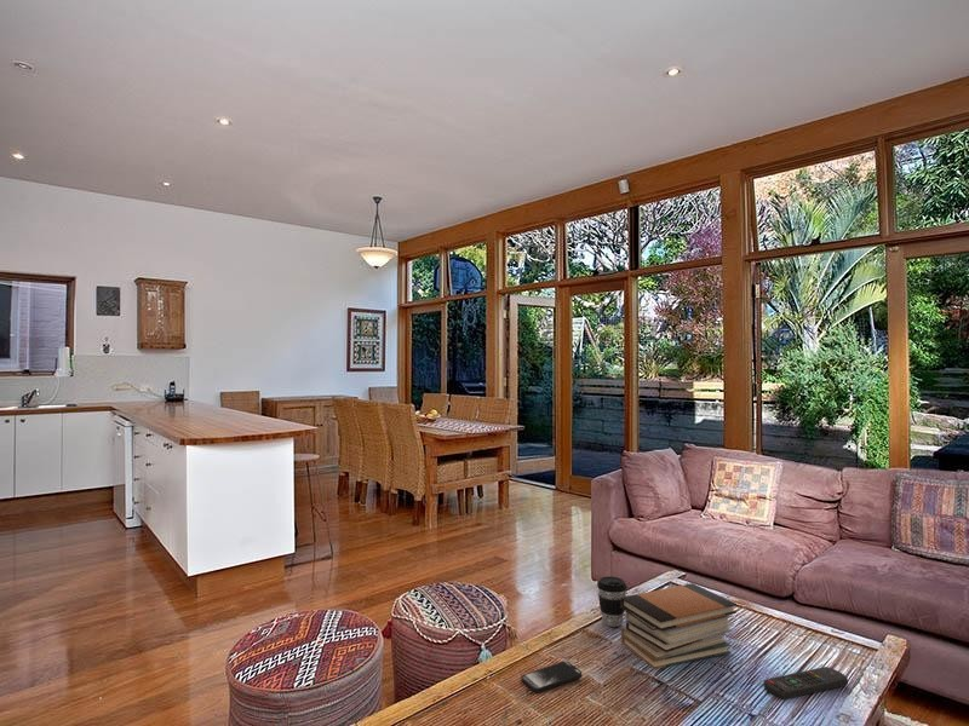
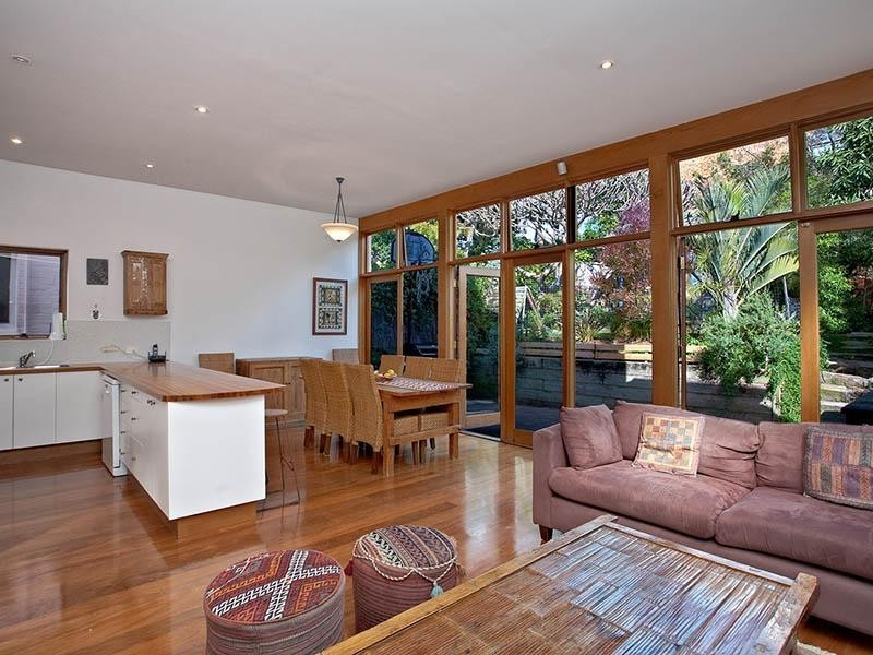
- smartphone (551, 675)
- coffee cup (612, 601)
- book stack (677, 623)
- remote control (805, 681)
